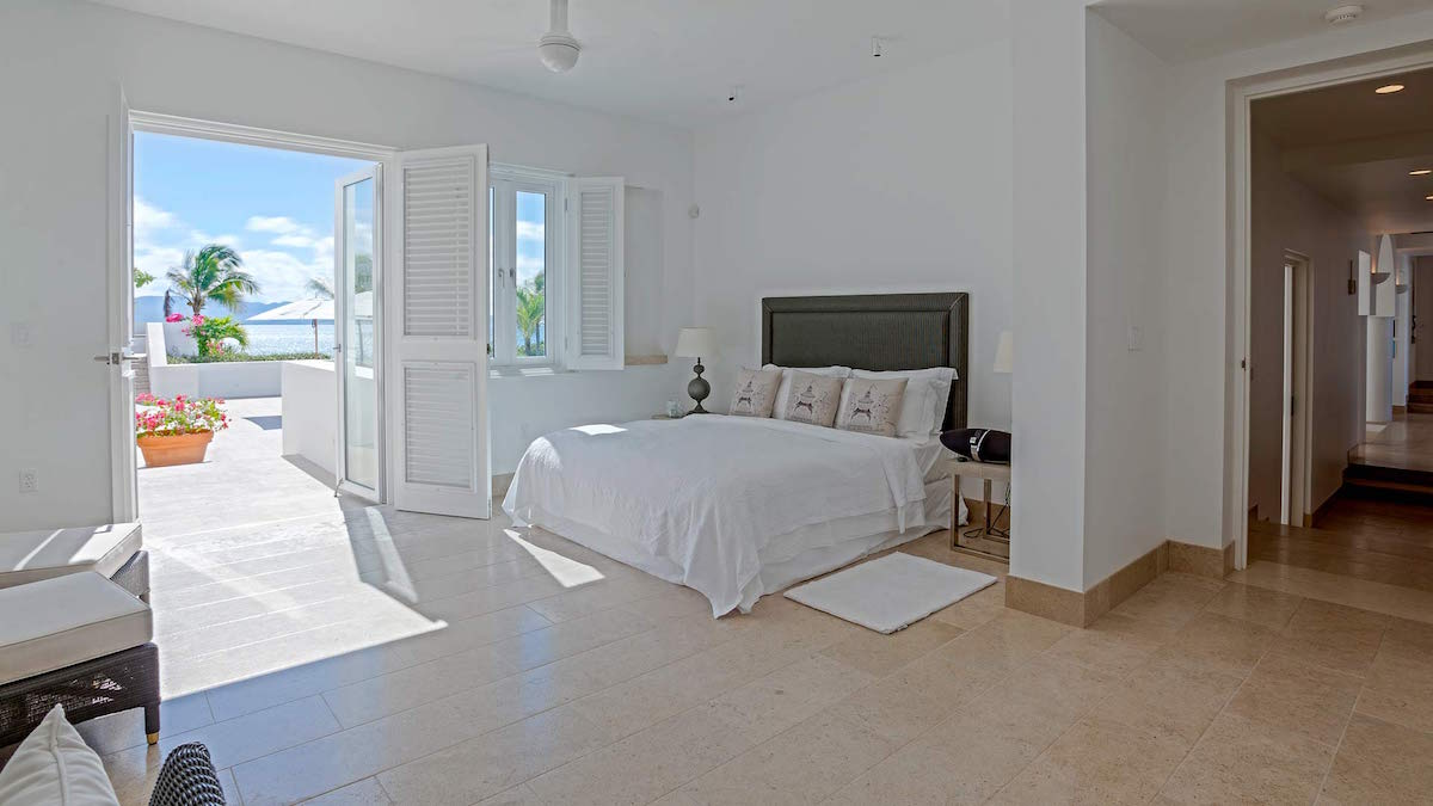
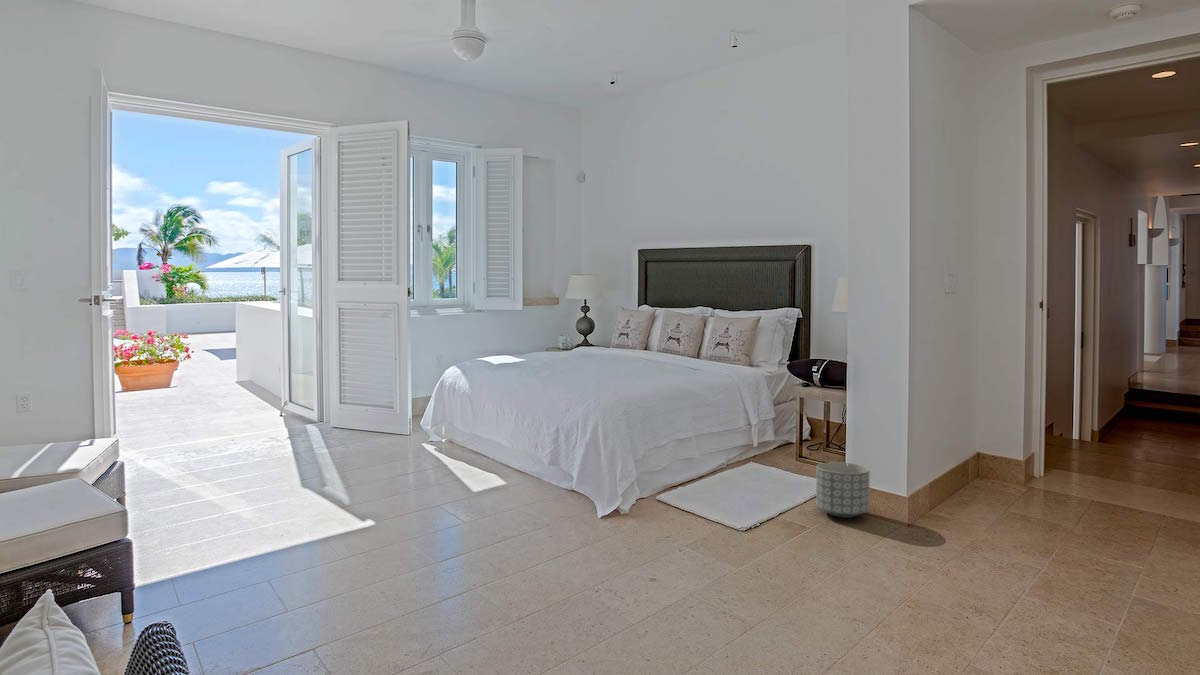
+ planter (842, 491)
